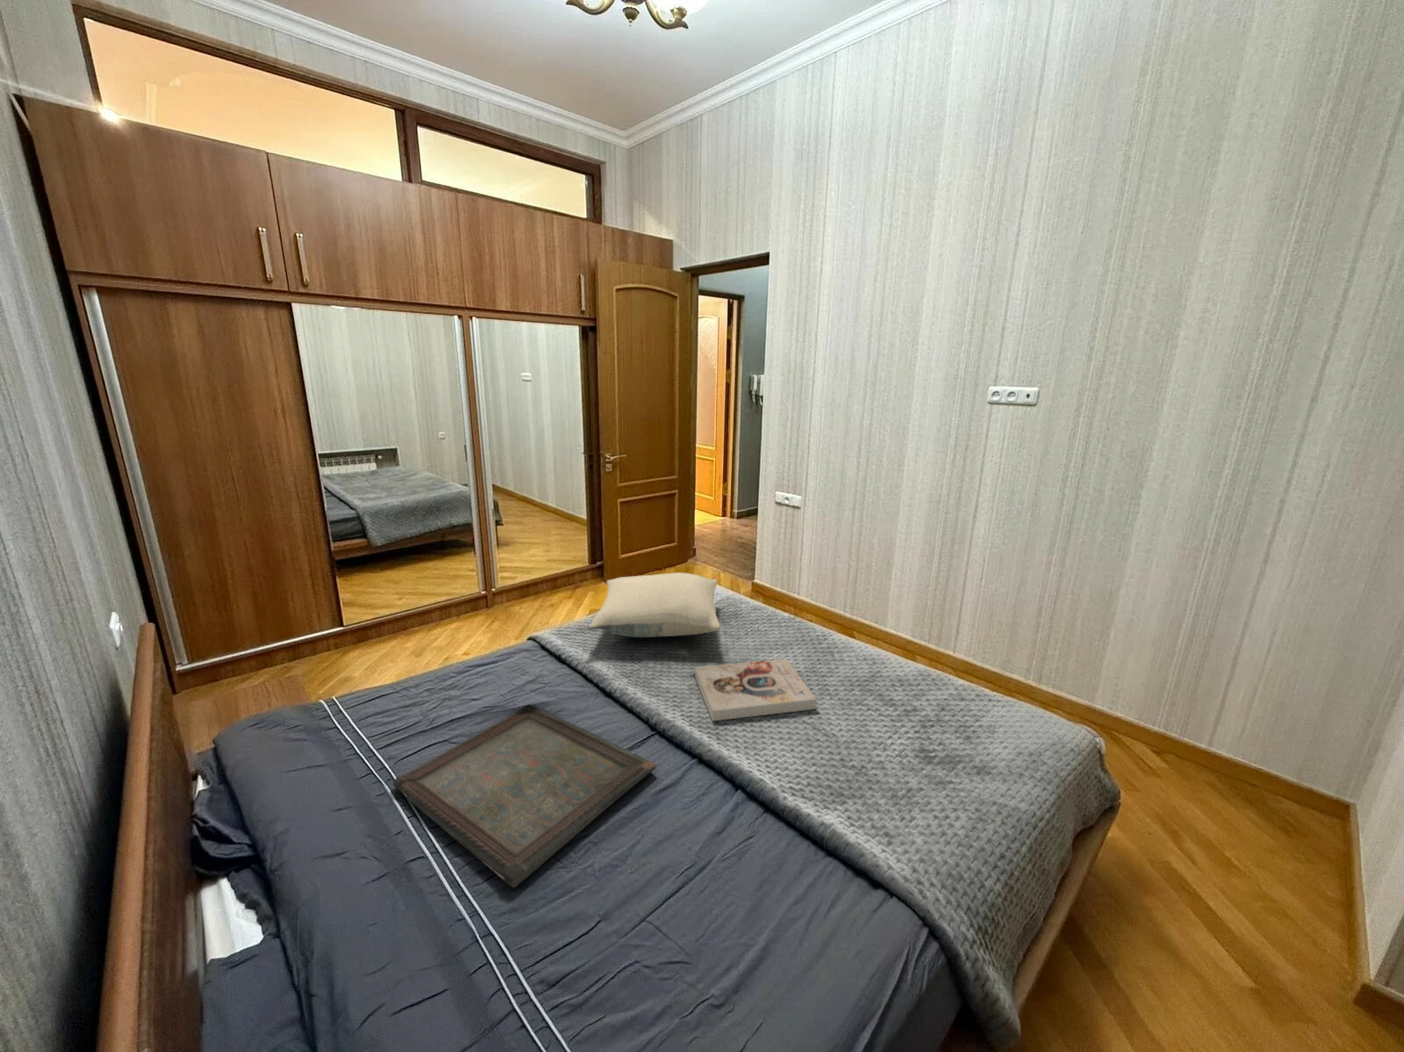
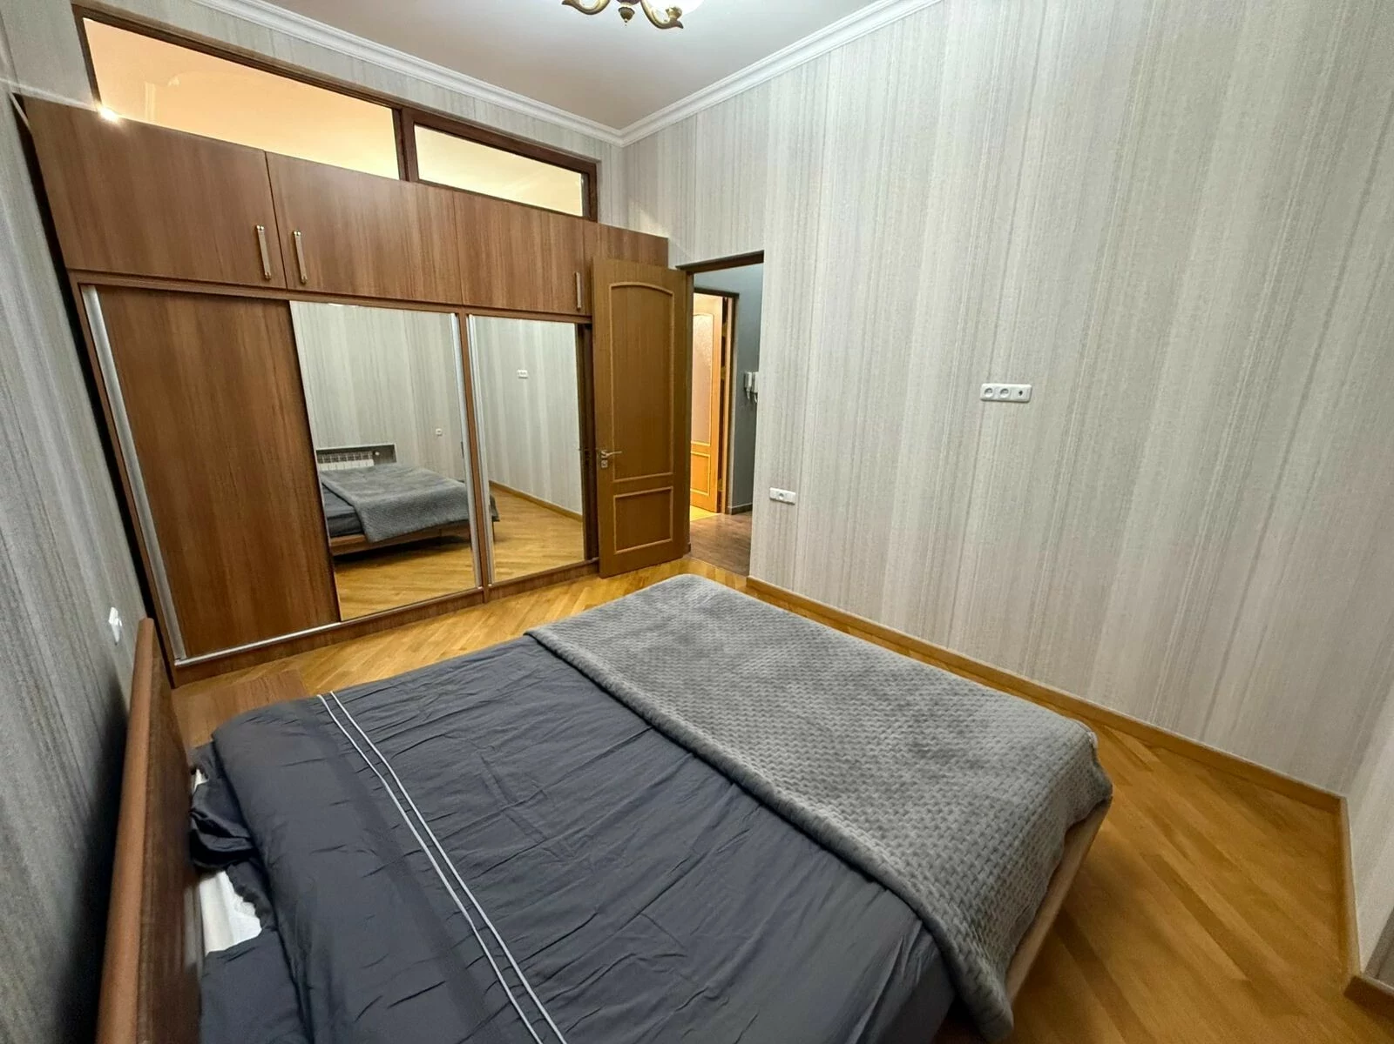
- serving tray (527, 775)
- pillow (658, 603)
- book (752, 686)
